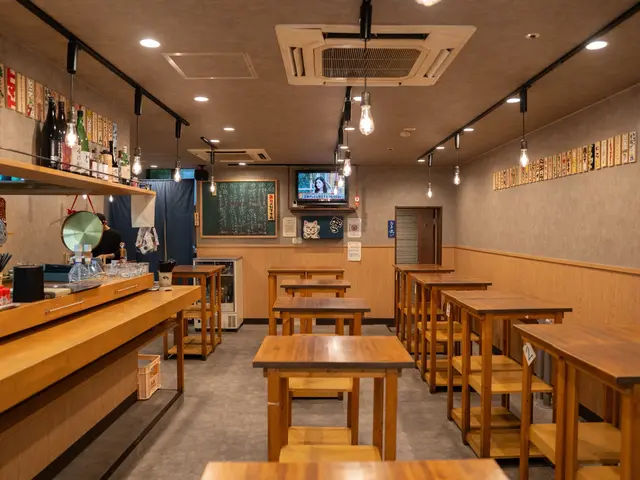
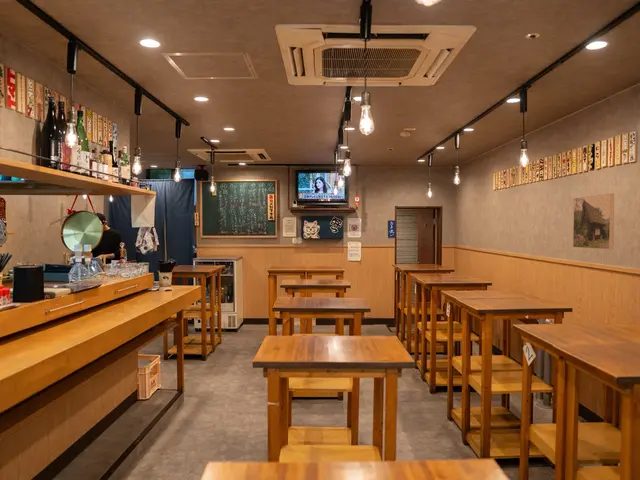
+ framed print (592, 222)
